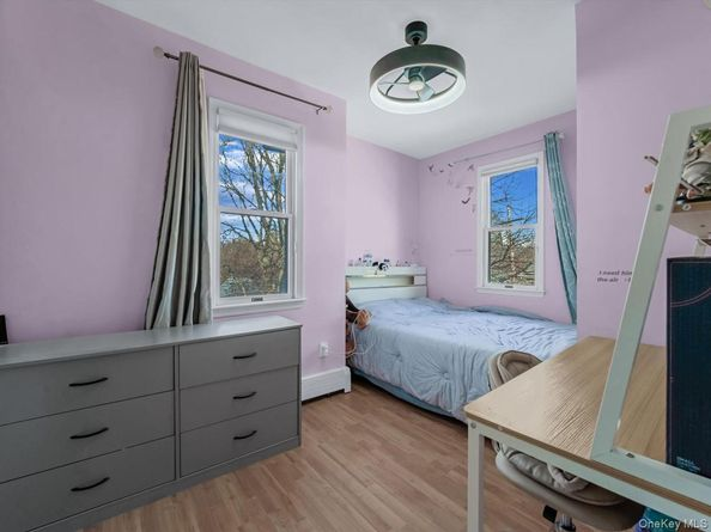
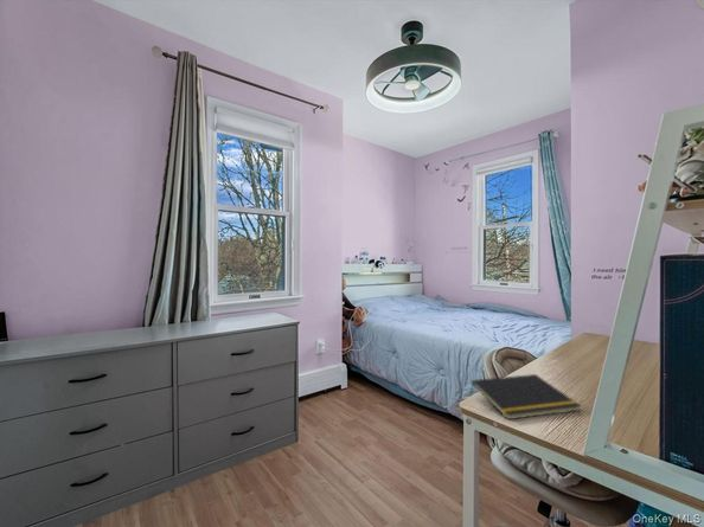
+ notepad (523, 394)
